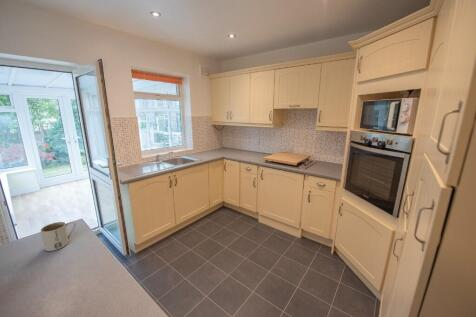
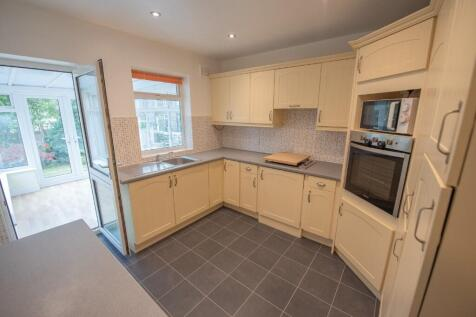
- mug (60, 234)
